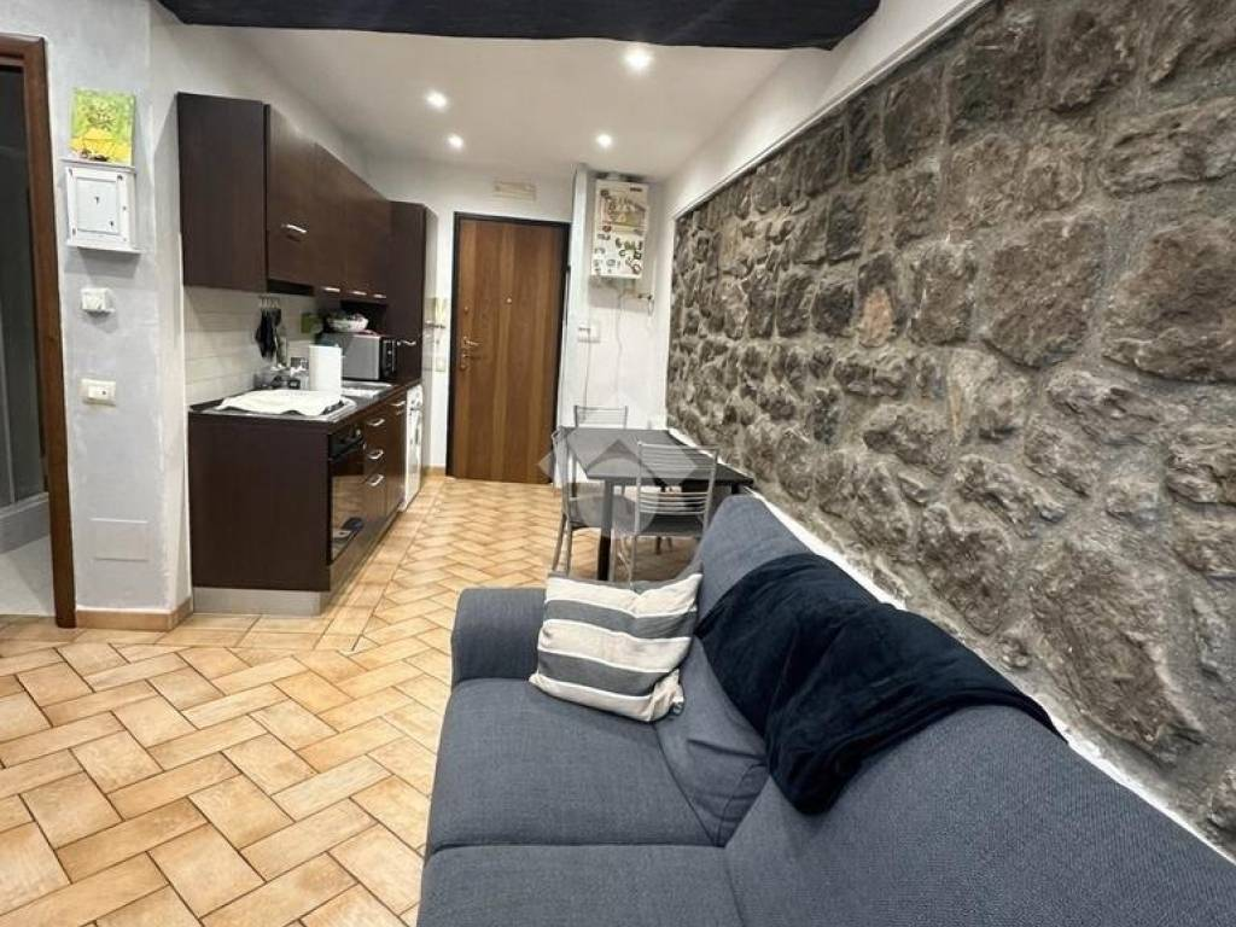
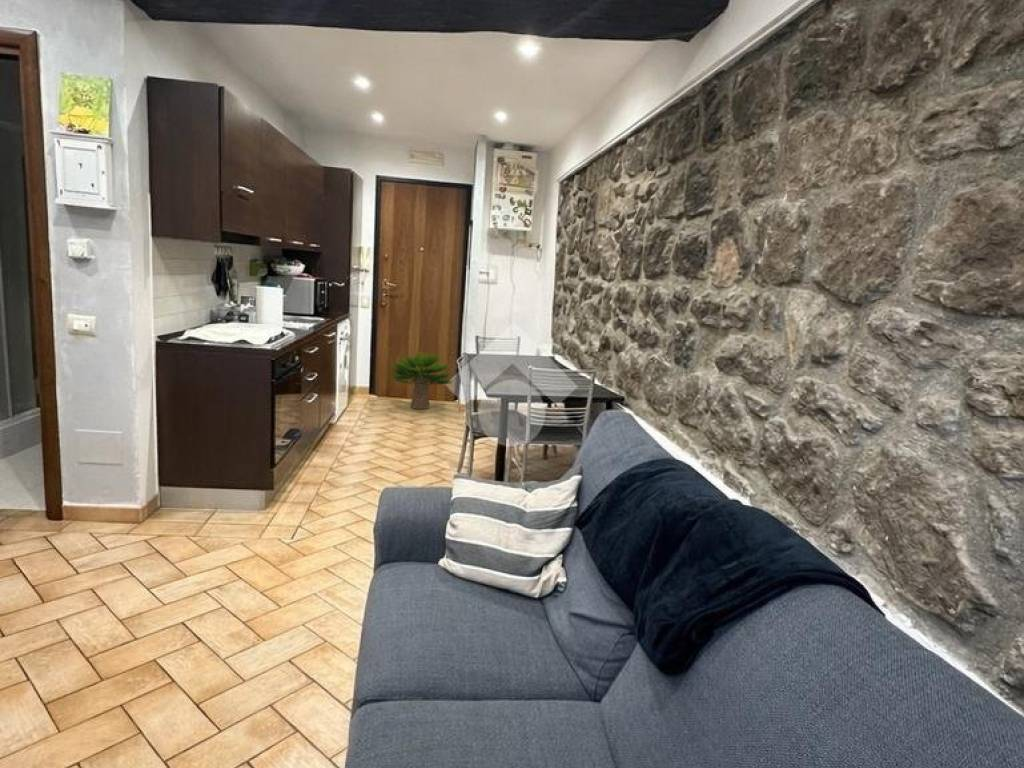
+ potted plant (421, 378)
